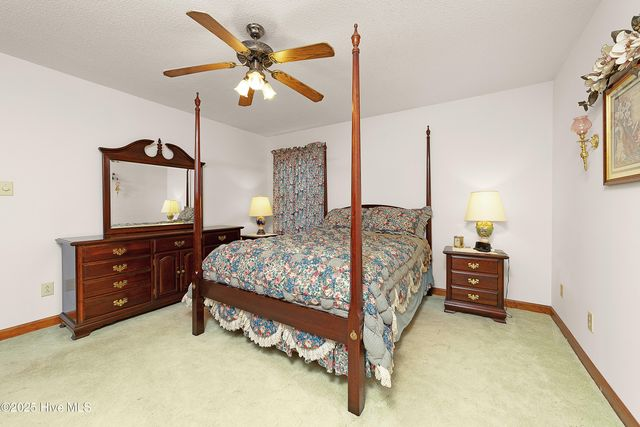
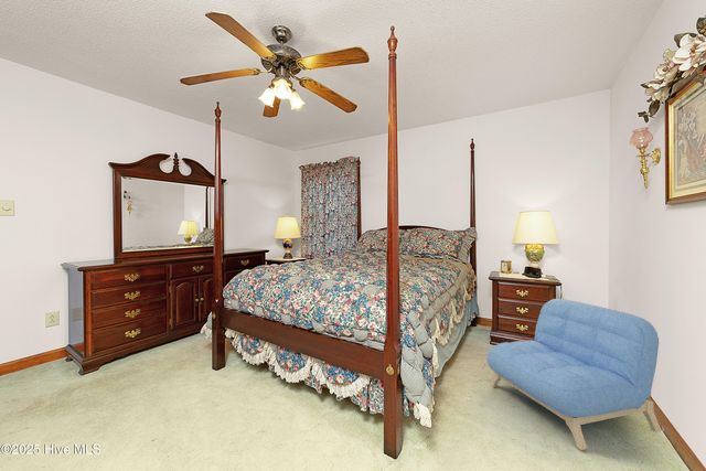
+ armchair (563, 356)
